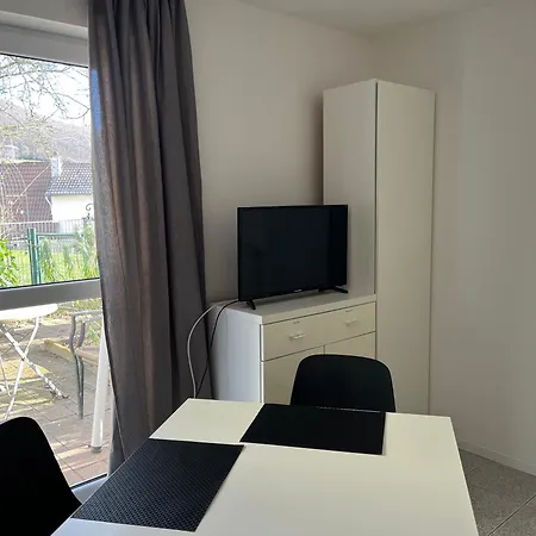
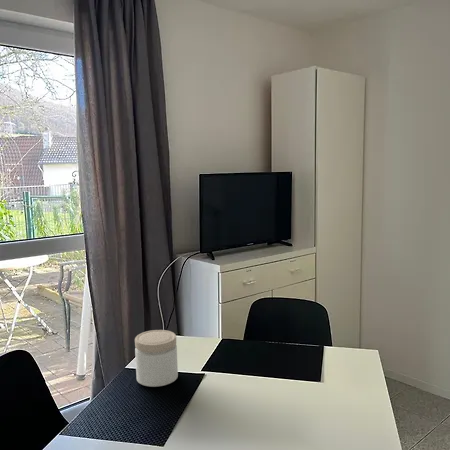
+ jar (156, 357)
